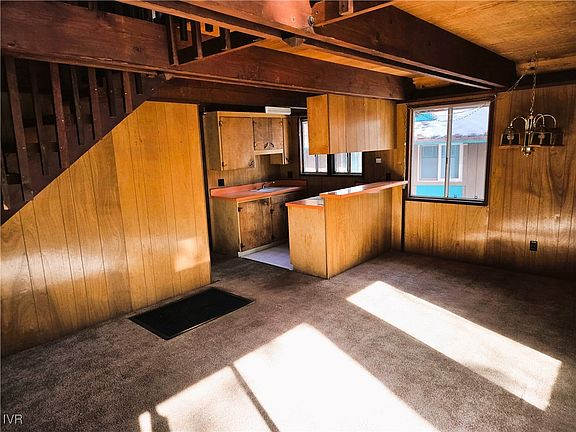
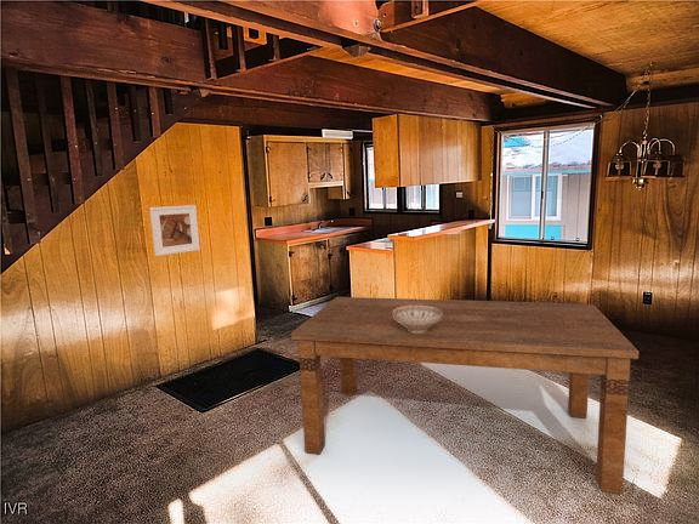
+ dining table (451, 364)
+ decorative bowl (416, 320)
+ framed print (175, 229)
